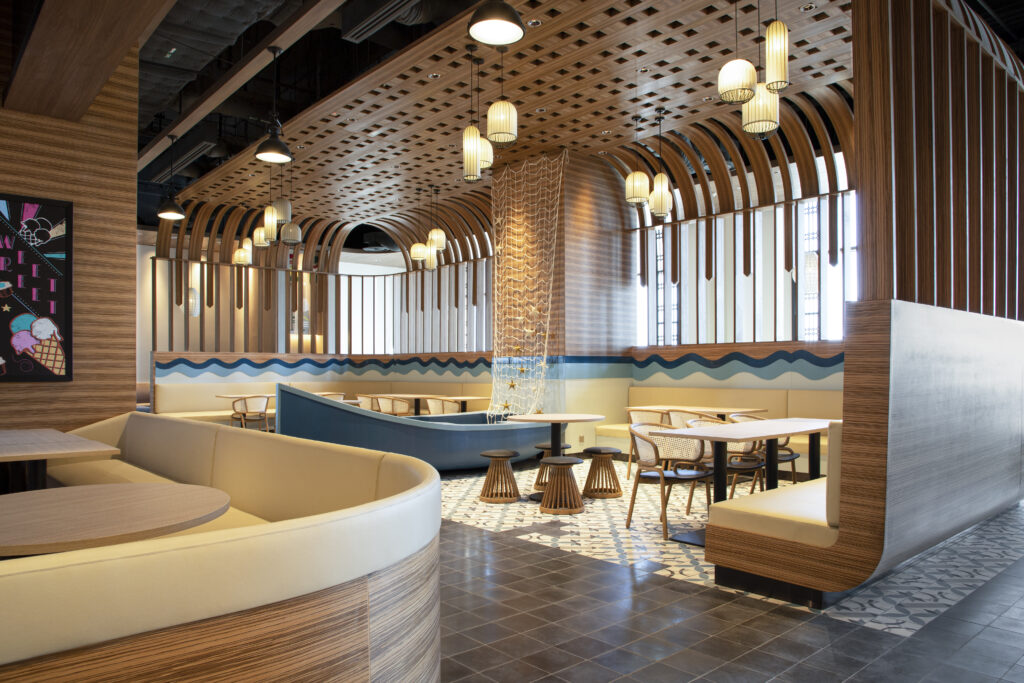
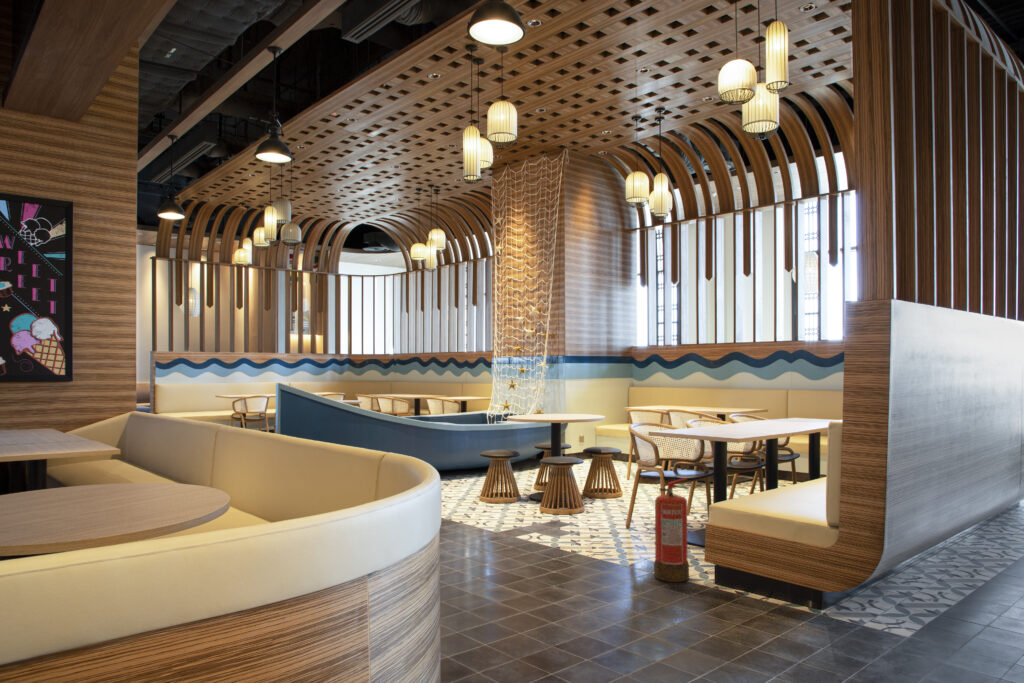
+ fire extinguisher (671, 527)
